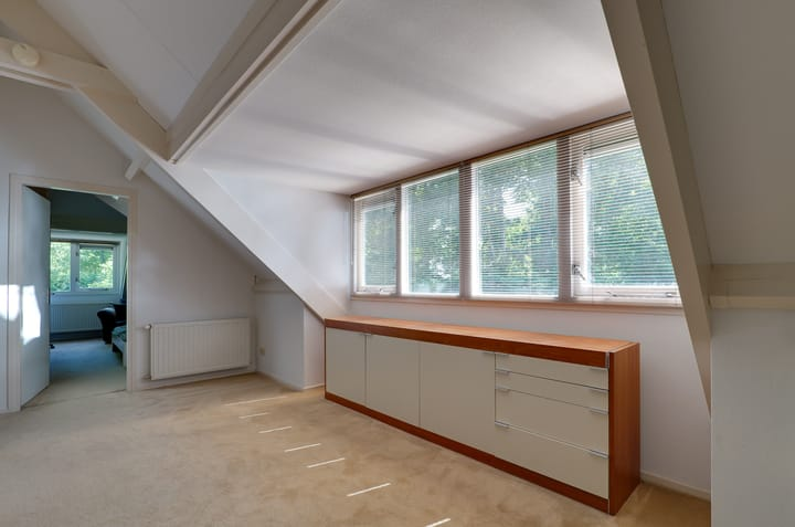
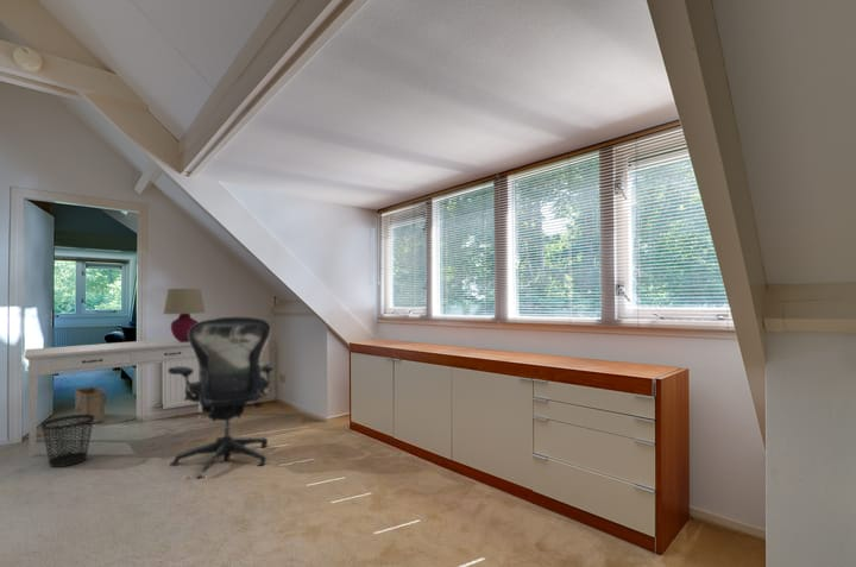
+ desk (122, 366)
+ office chair (225, 386)
+ table lamp (184, 314)
+ wastebasket (68, 440)
+ basket (89, 404)
